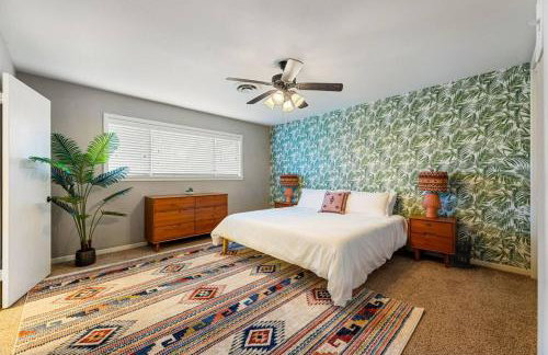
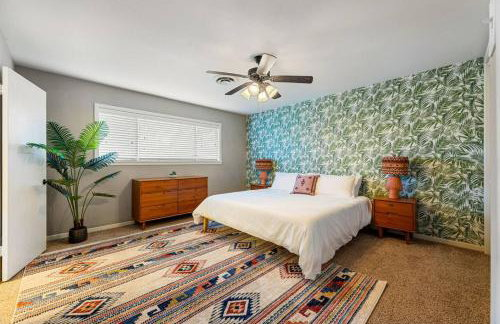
- wastebasket (459, 253)
